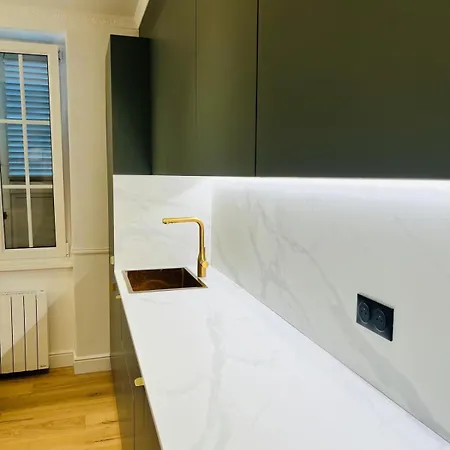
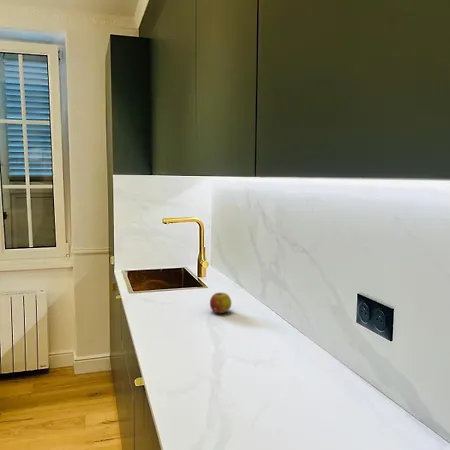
+ fruit (220, 302)
